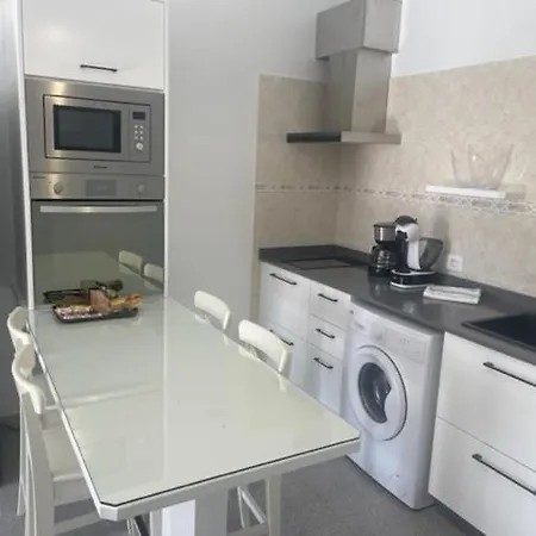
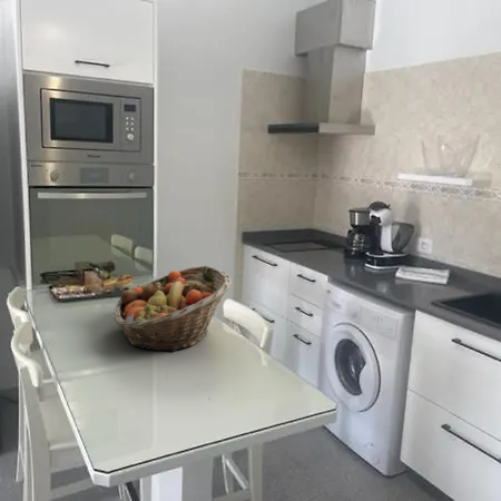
+ fruit basket (171, 304)
